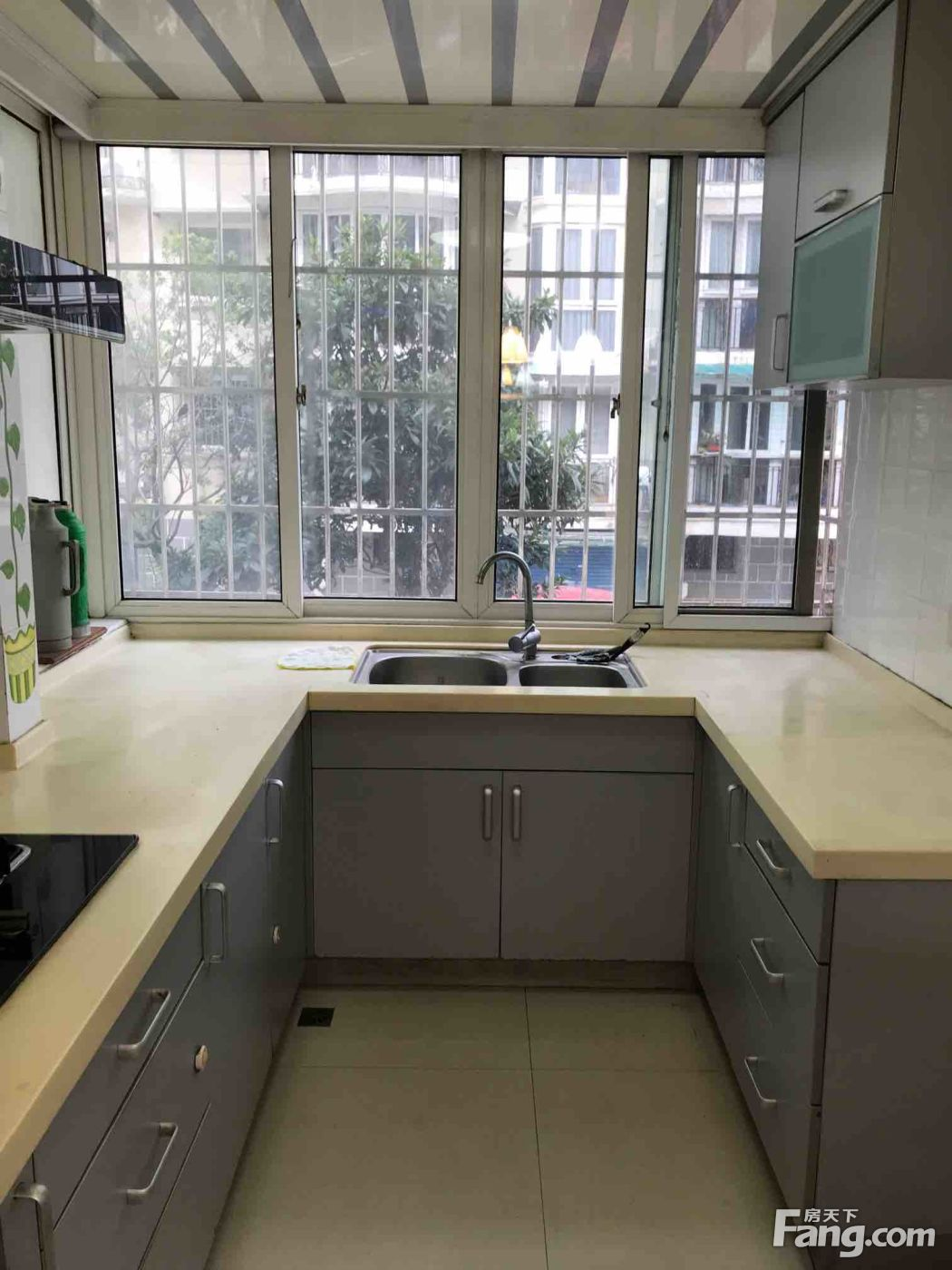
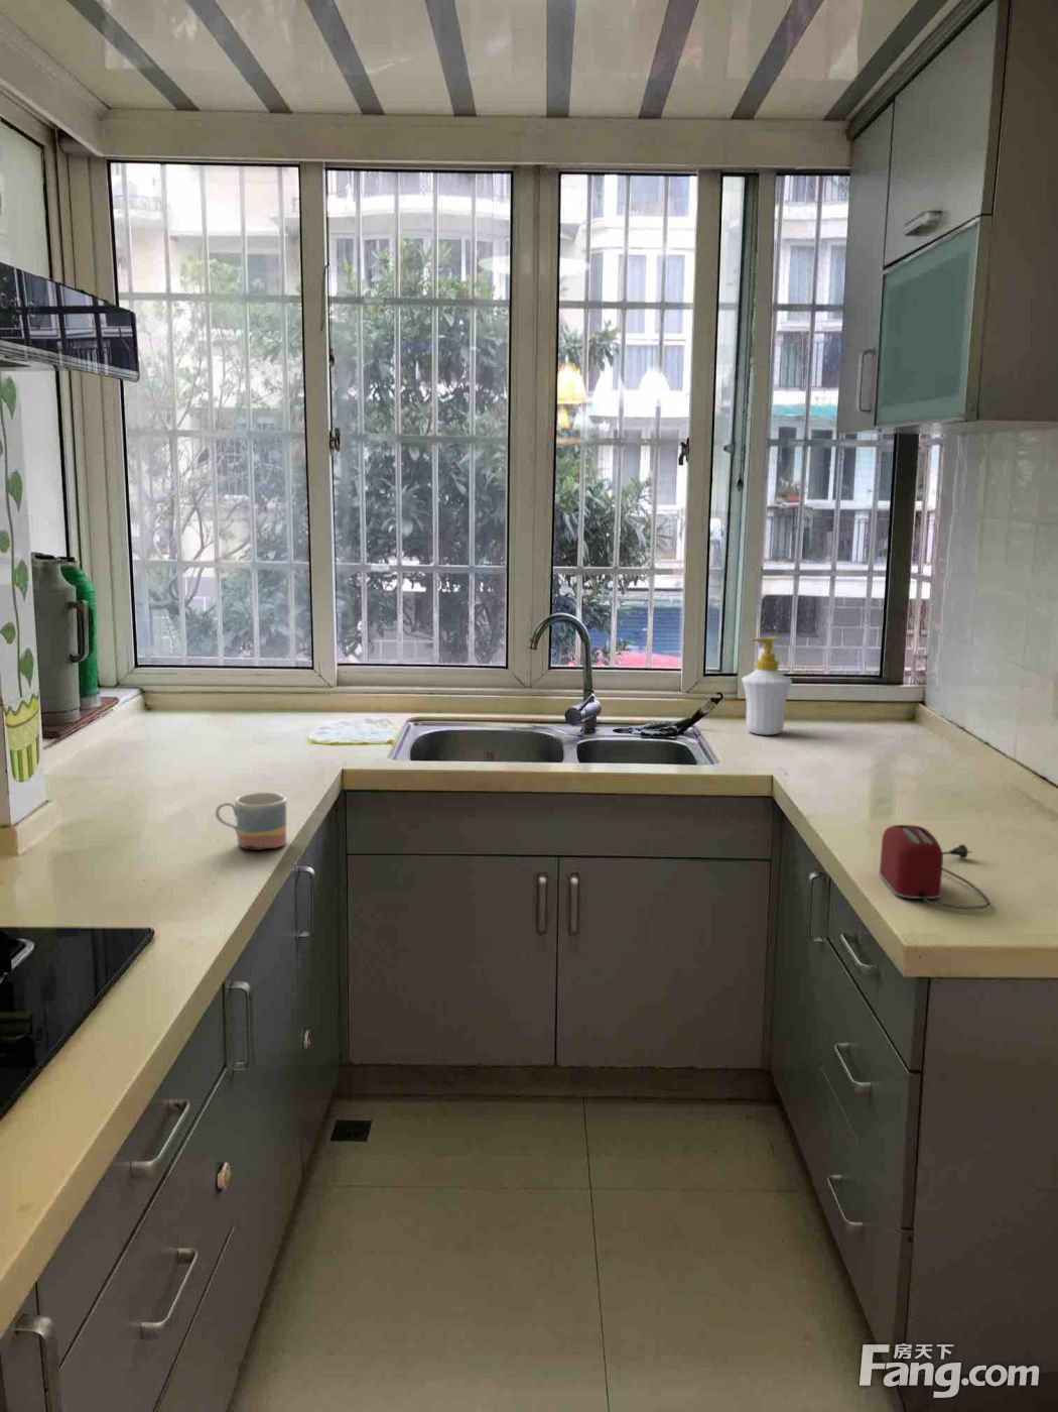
+ mug (251, 822)
+ soap bottle (766, 685)
+ toaster (941, 853)
